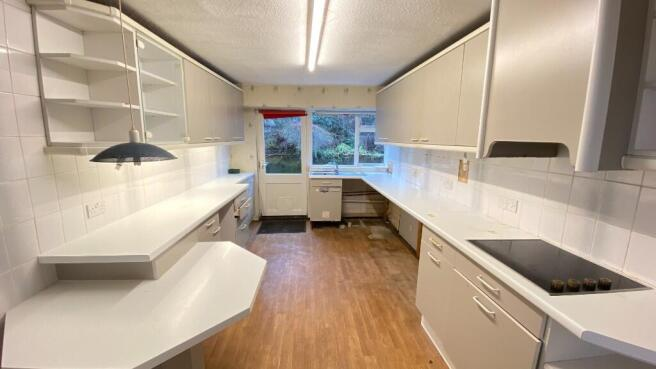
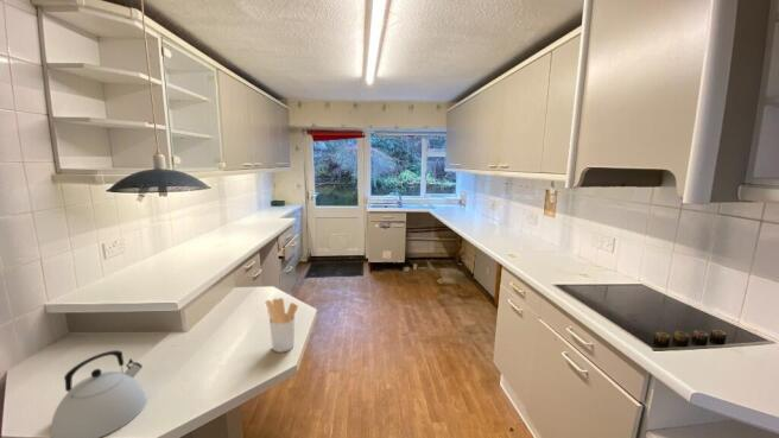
+ kettle (100, 385)
+ utensil holder (279, 323)
